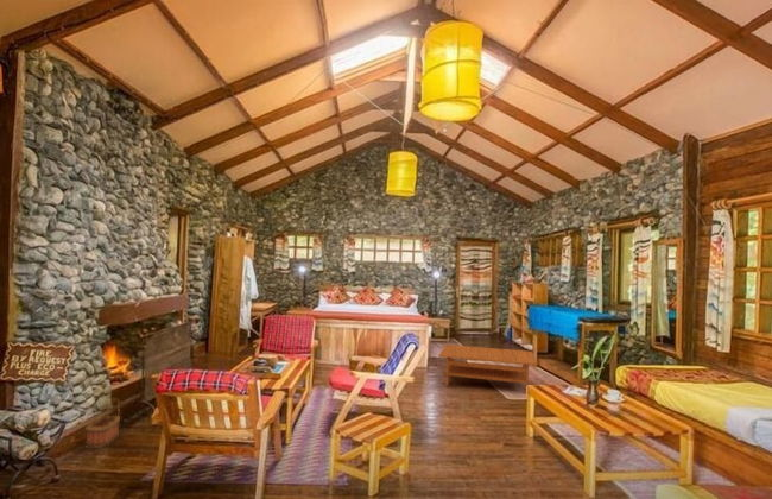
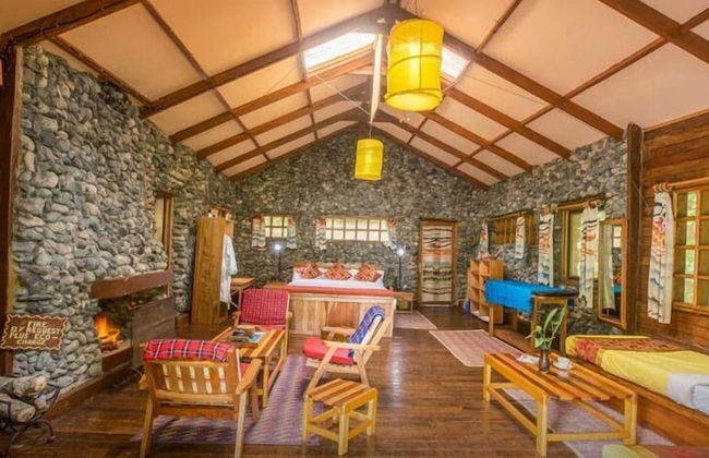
- basket (103, 419)
- coffee table (486, 367)
